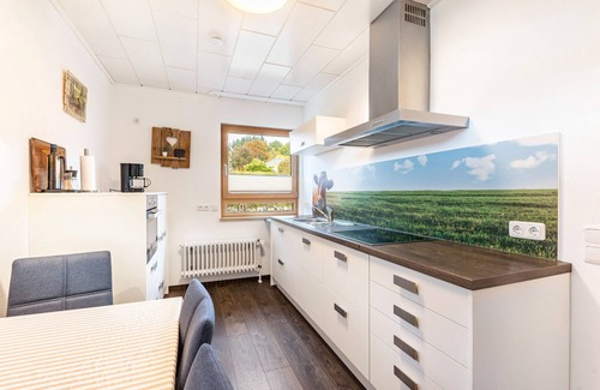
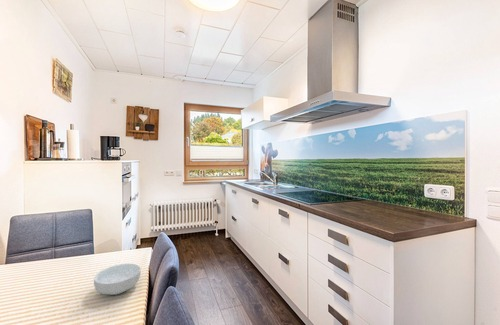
+ cereal bowl (118, 280)
